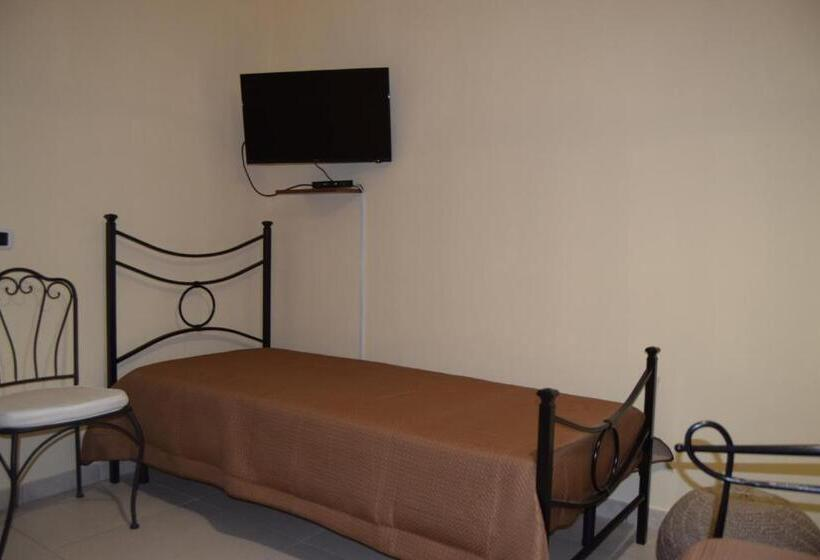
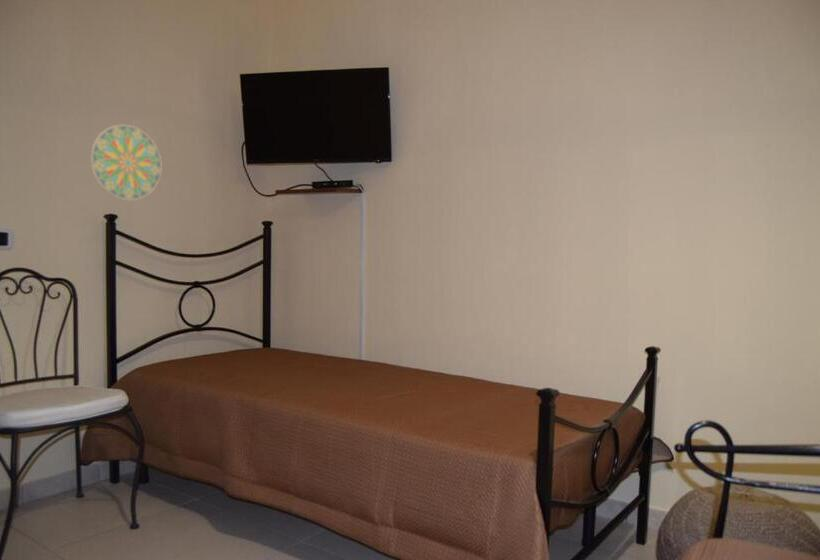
+ decorative plate (127, 162)
